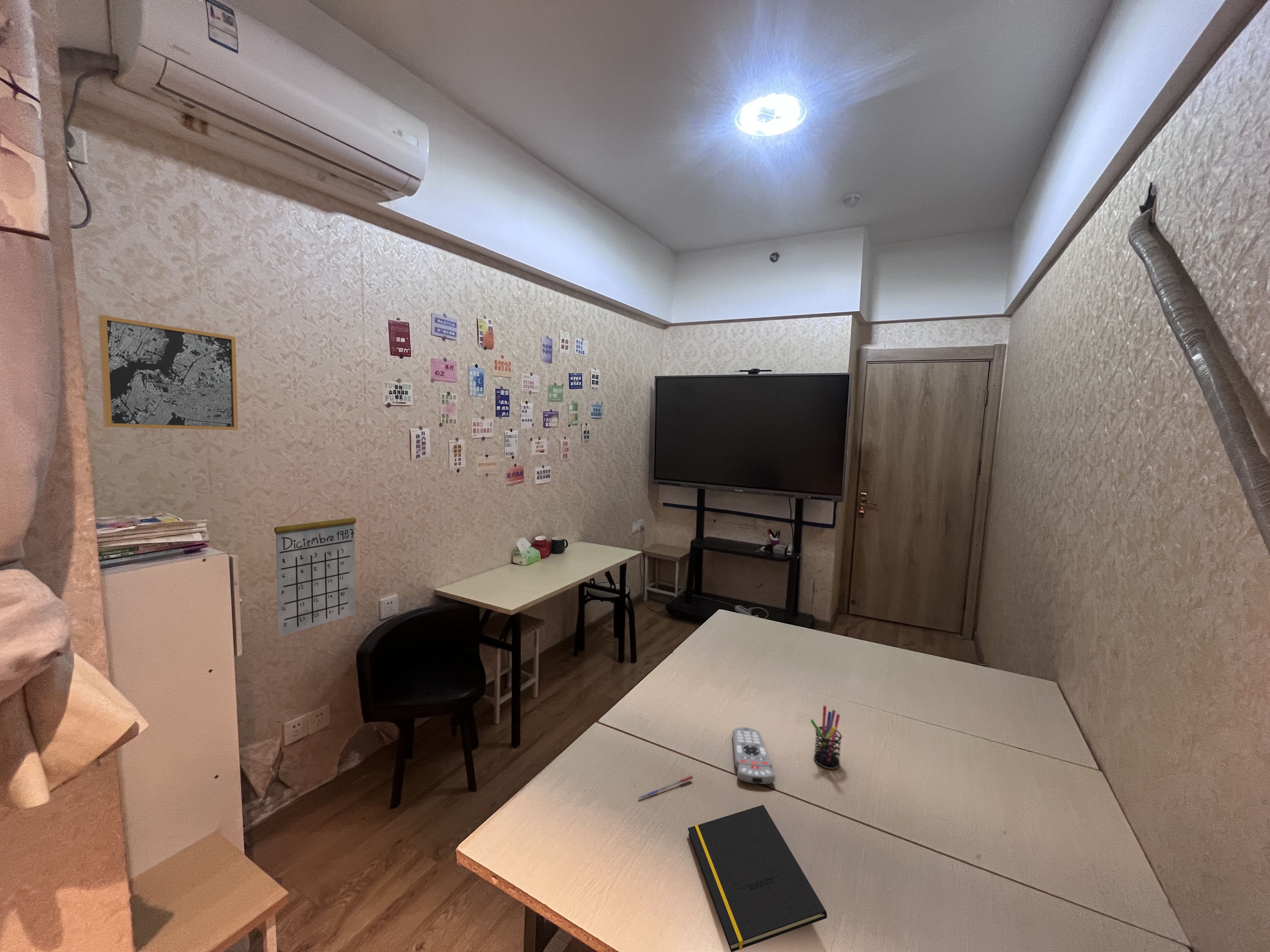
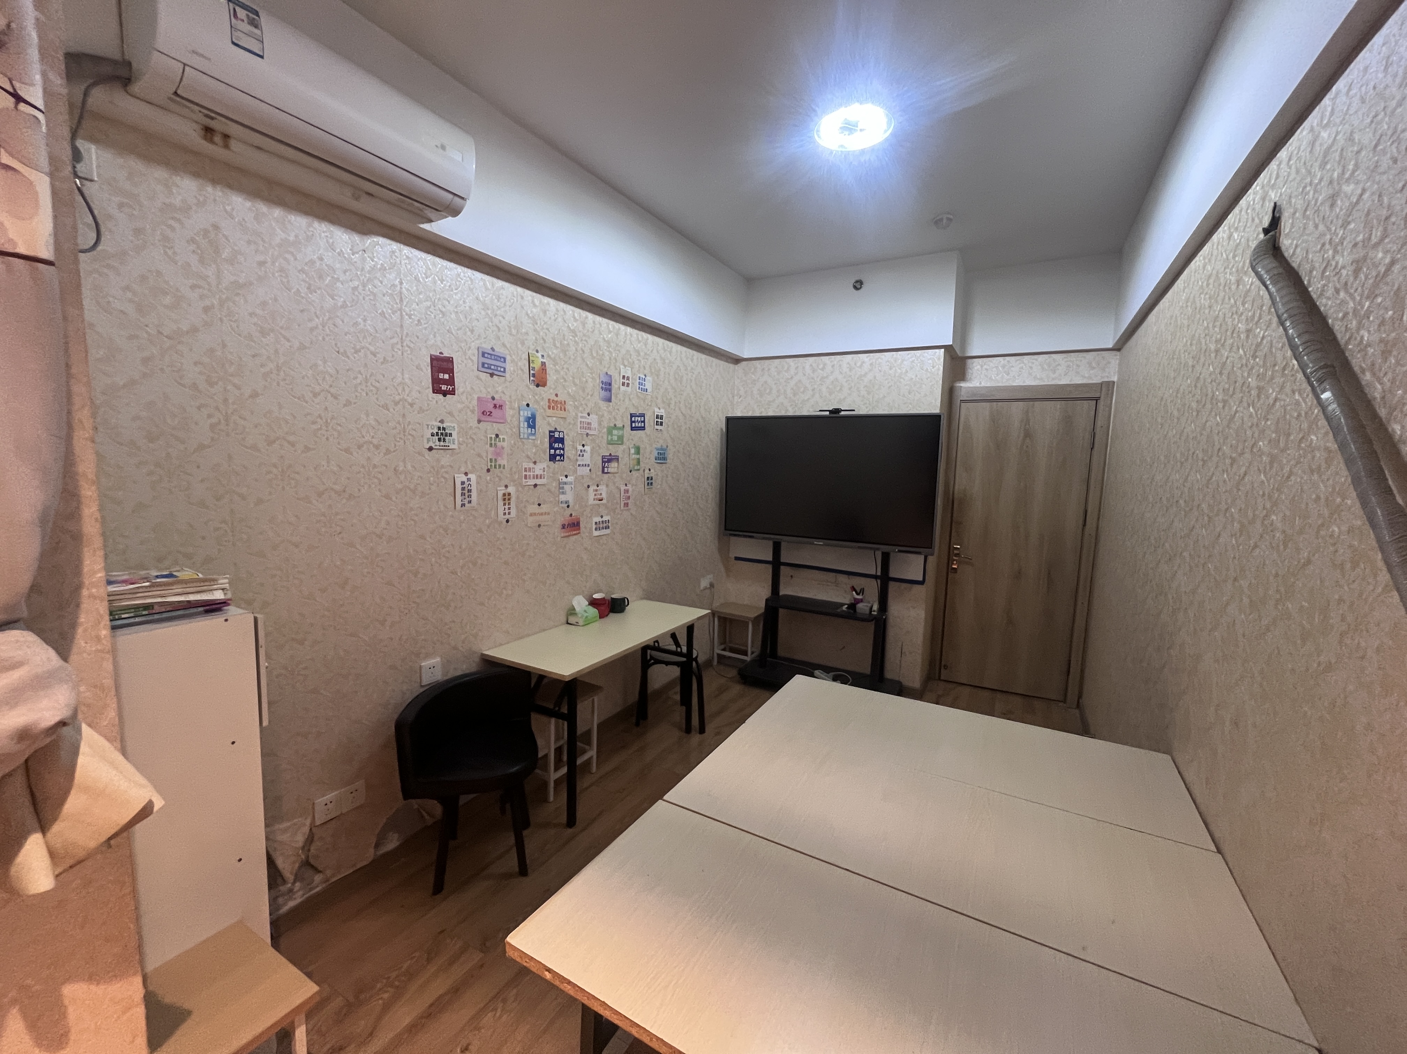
- wall art (174, 378)
- pen (666, 787)
- calendar (318, 562)
- pen holder (825, 736)
- notepad (749, 868)
- remote control (751, 754)
